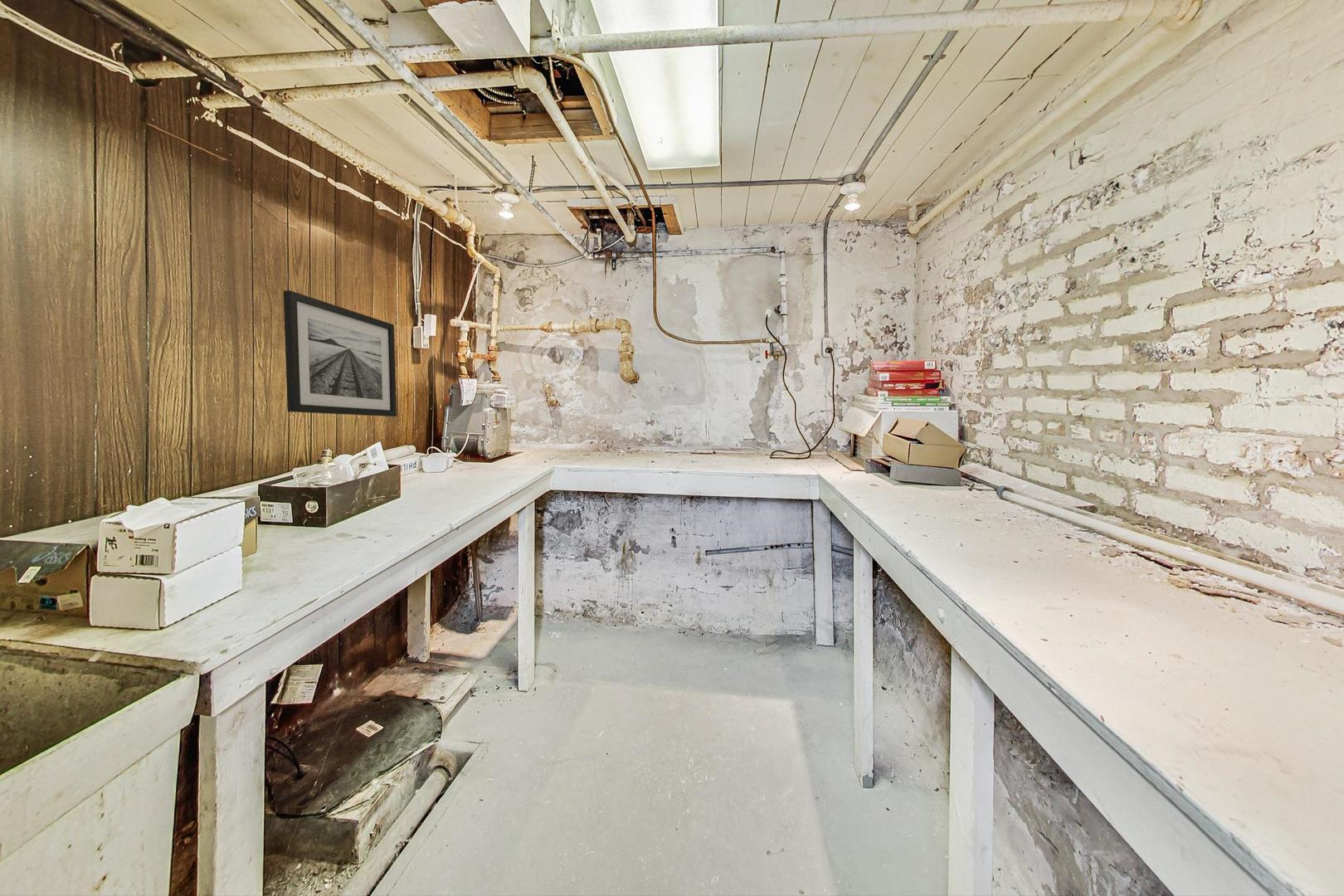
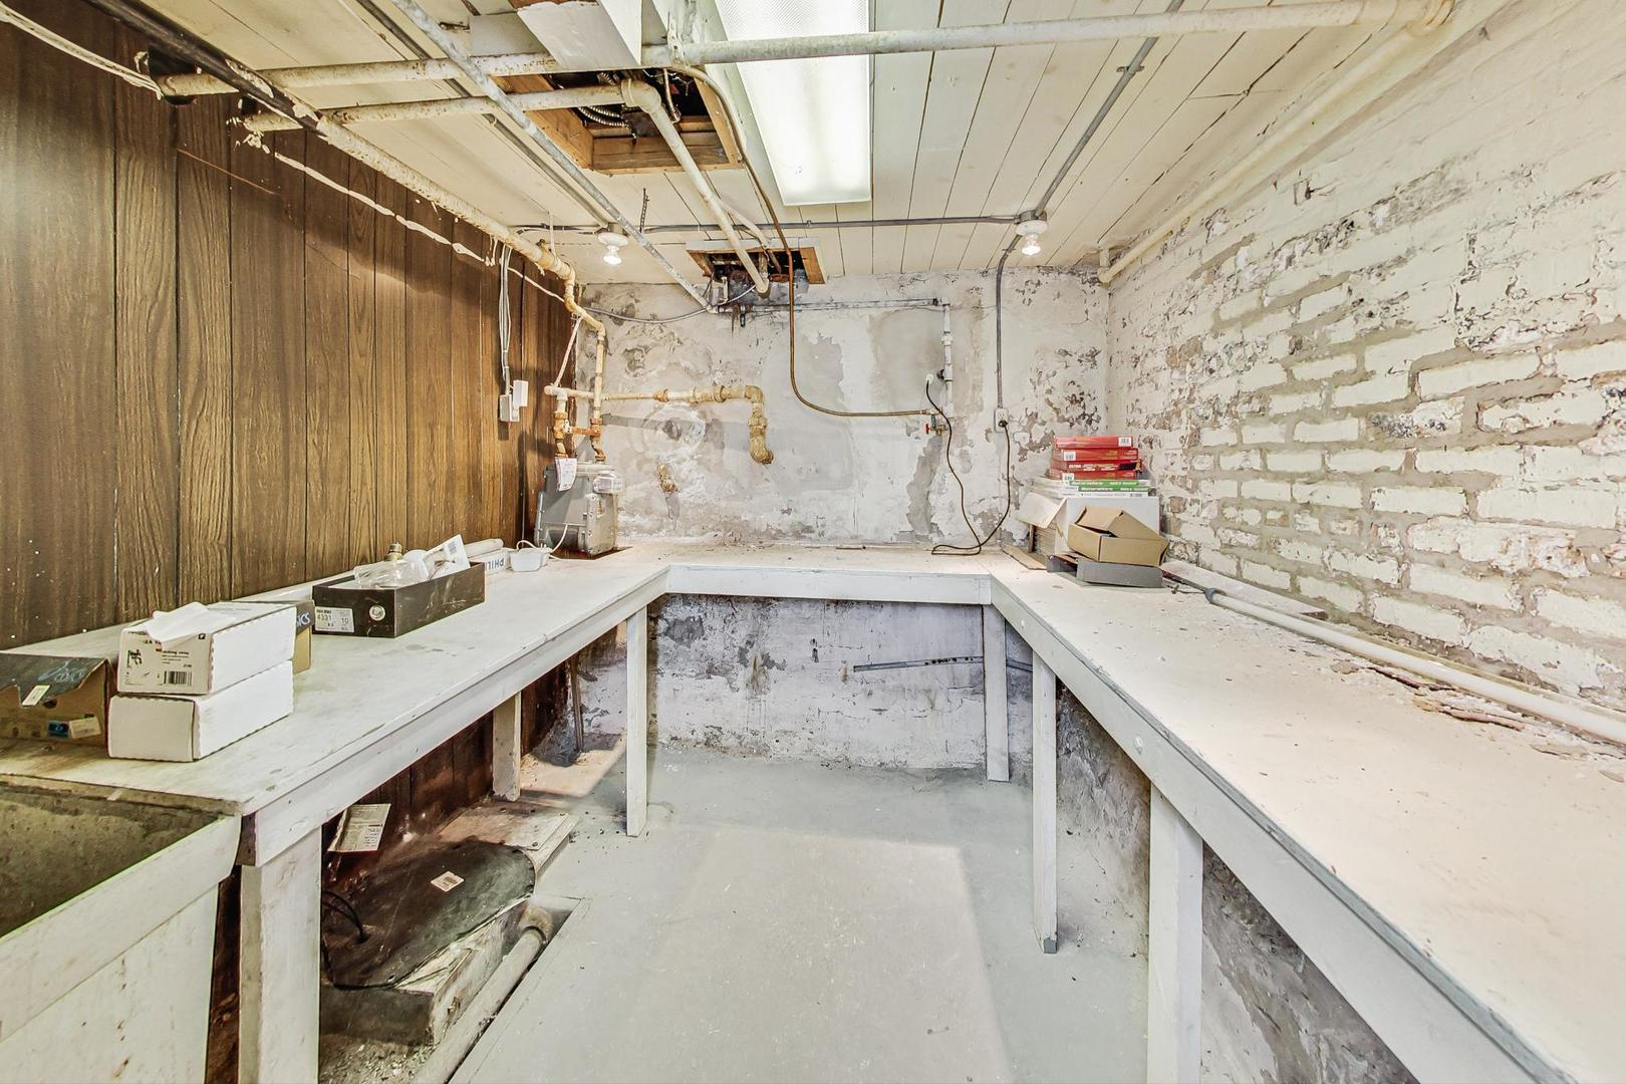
- wall art (348, 362)
